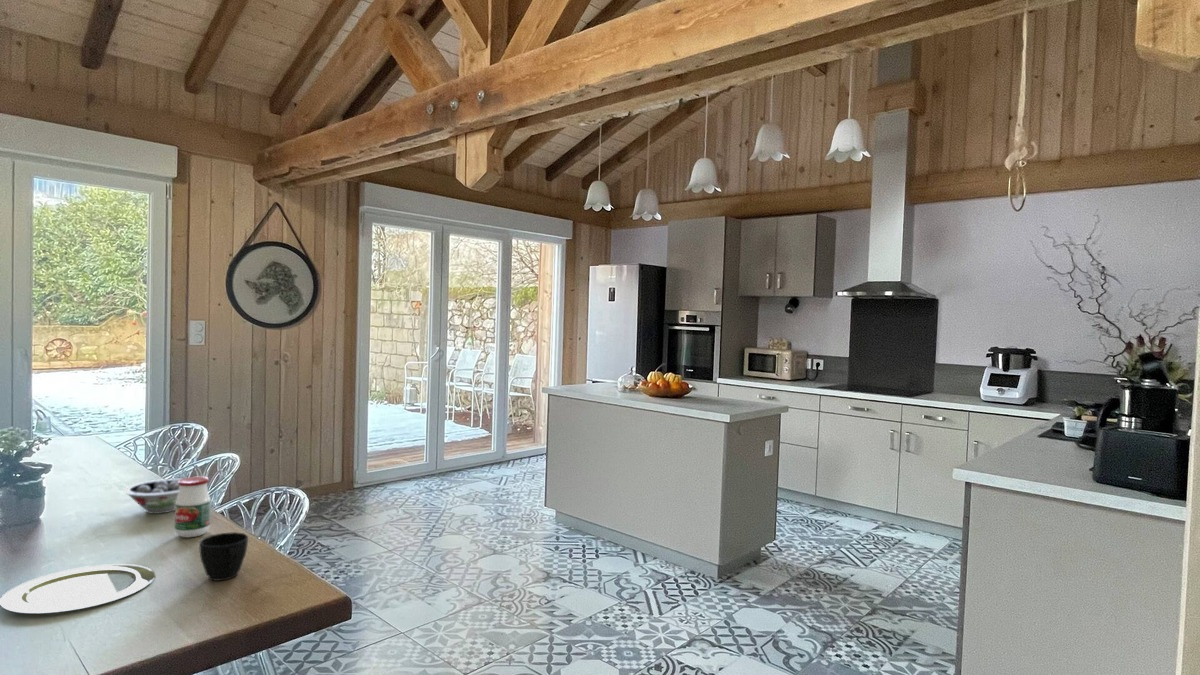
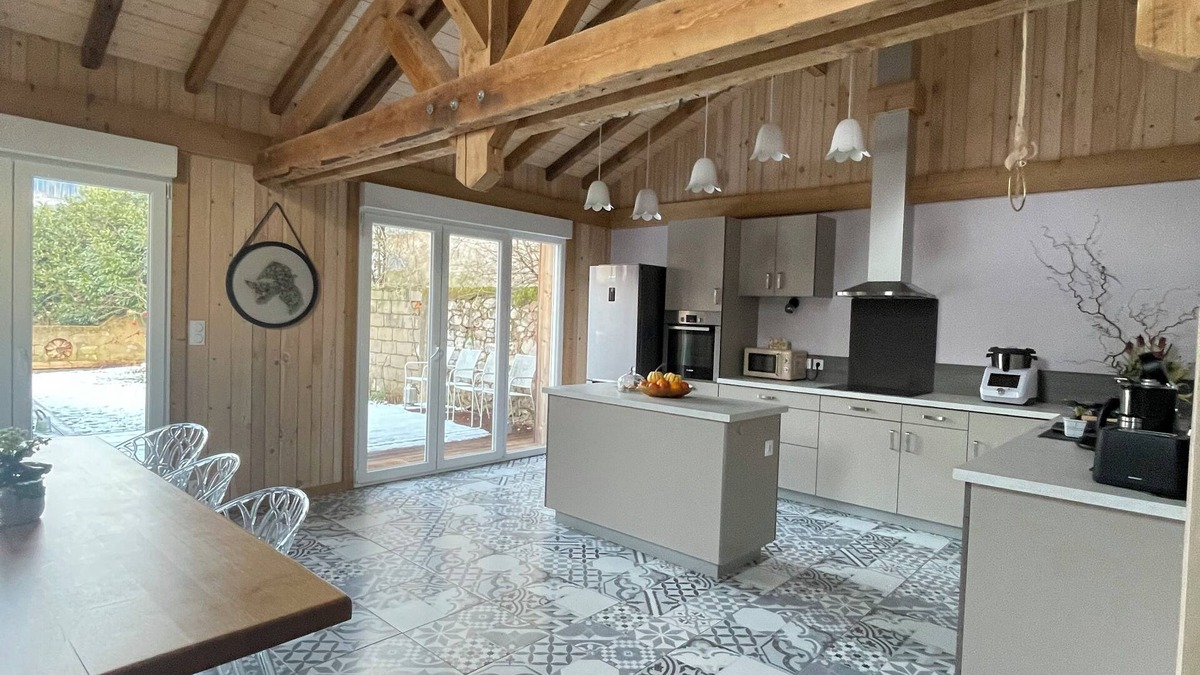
- plate (81, 587)
- bowl (150, 491)
- jar (193, 506)
- cup (222, 558)
